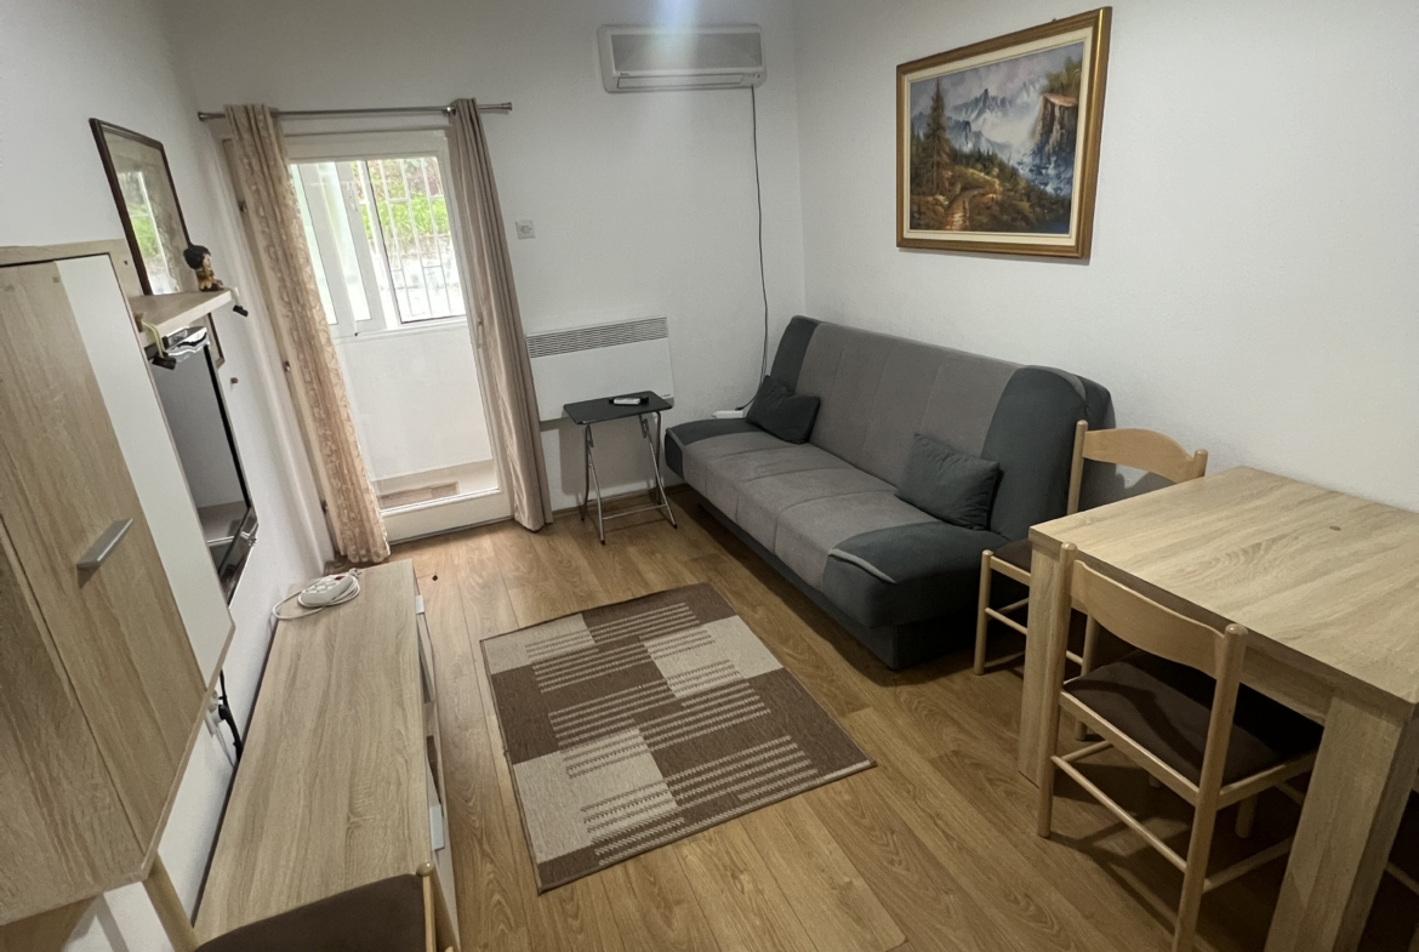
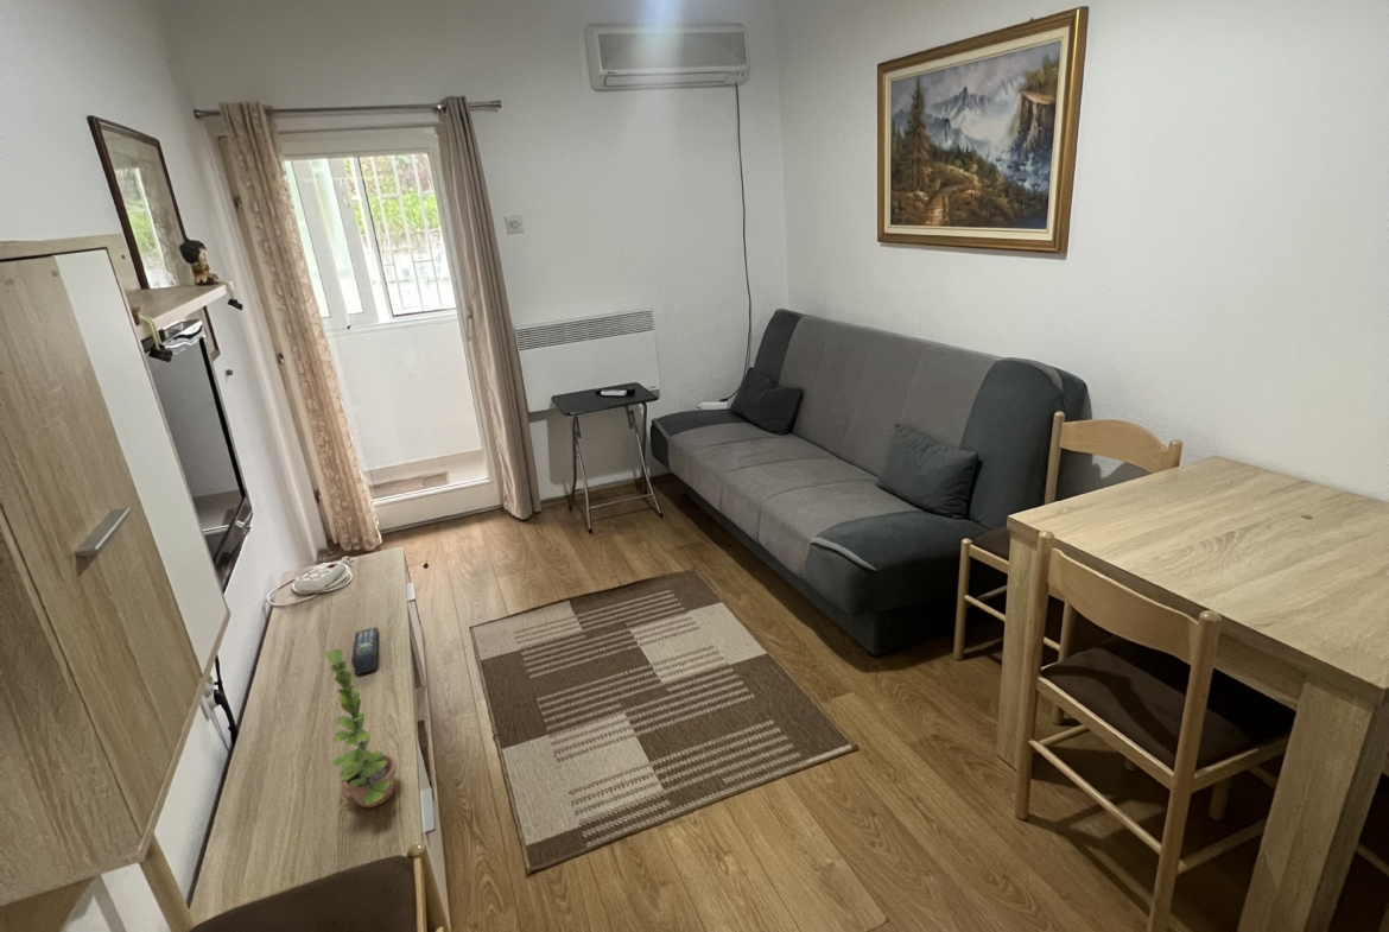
+ remote control (366, 647)
+ plant (357, 734)
